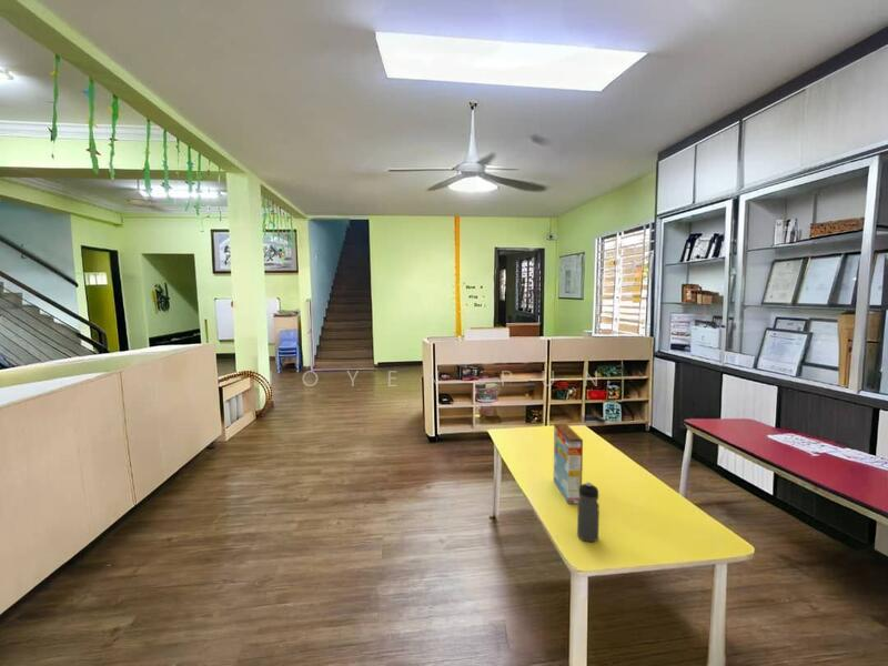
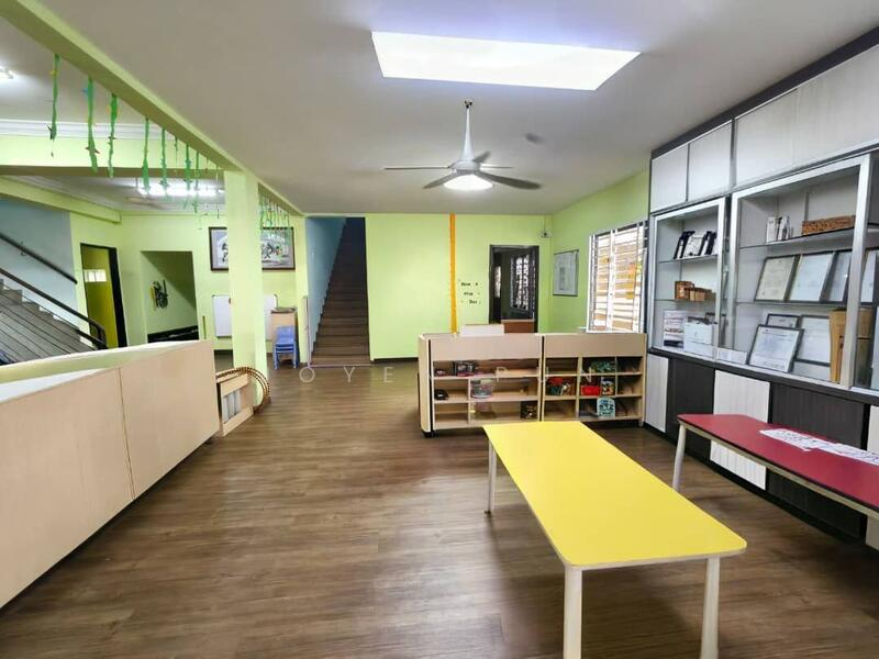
- water bottle (588, 509)
- cereal box (566, 461)
